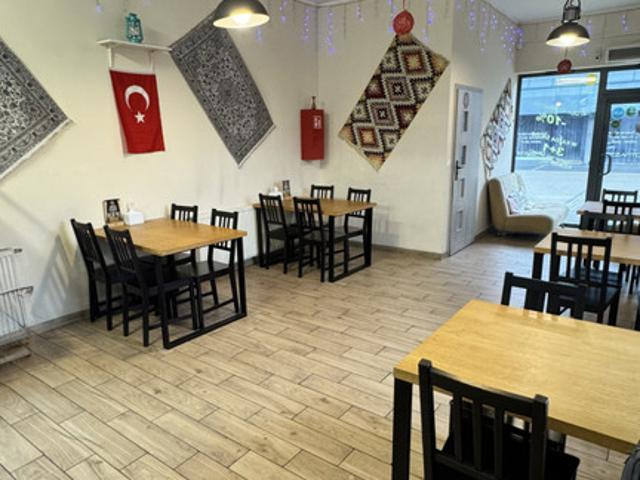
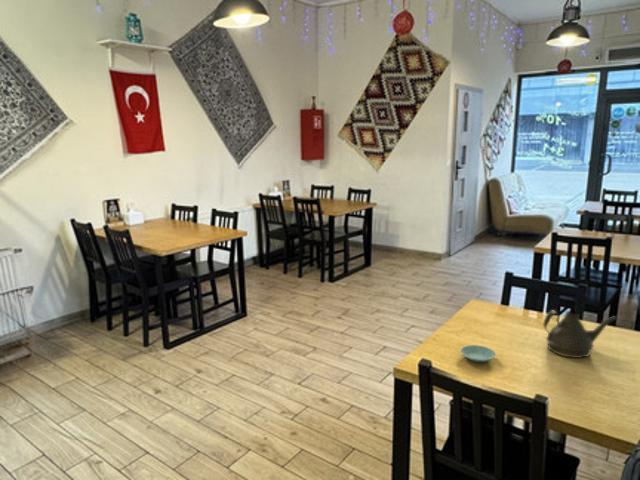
+ saucer (477, 355)
+ teapot (579, 331)
